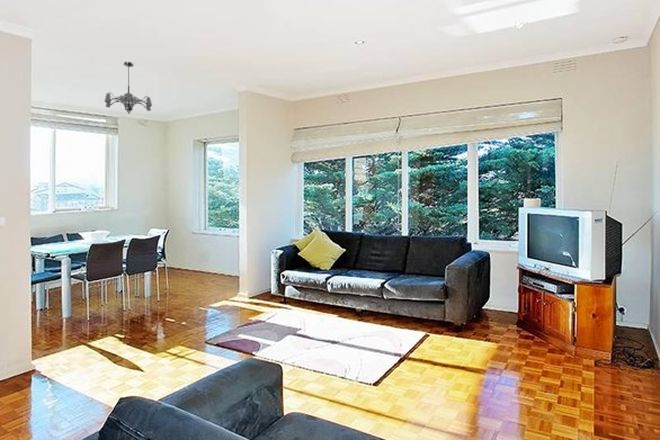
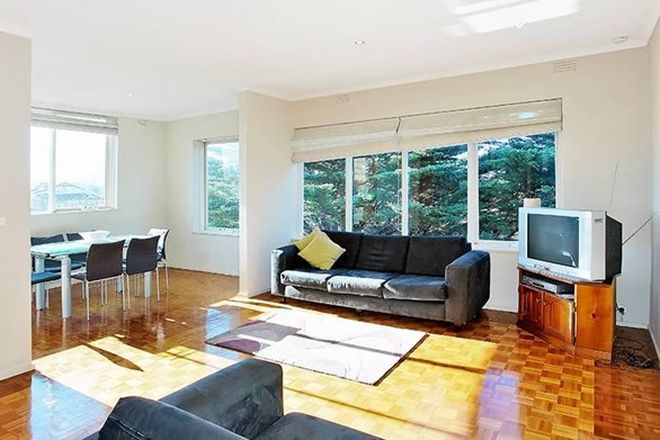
- chandelier (128, 88)
